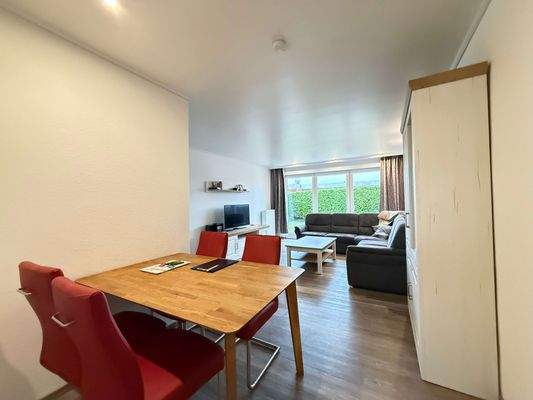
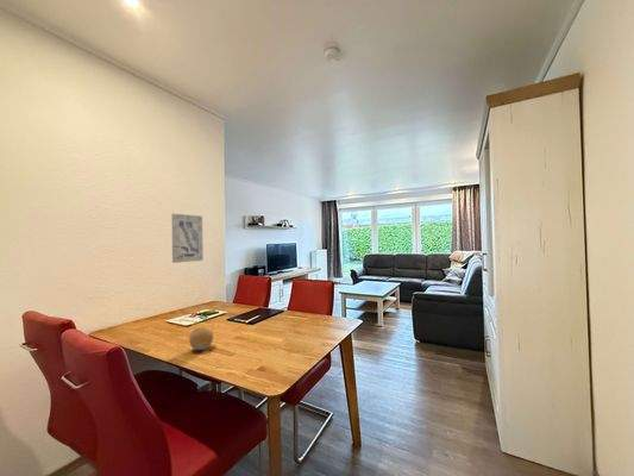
+ fruit (201, 338)
+ wall art (188, 238)
